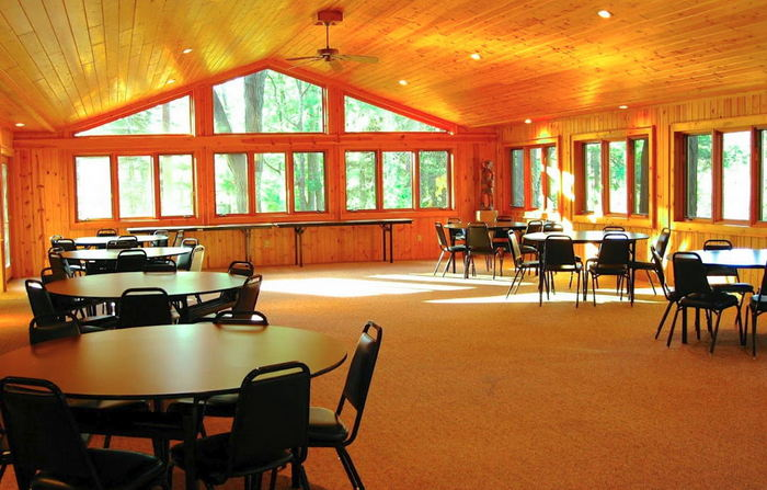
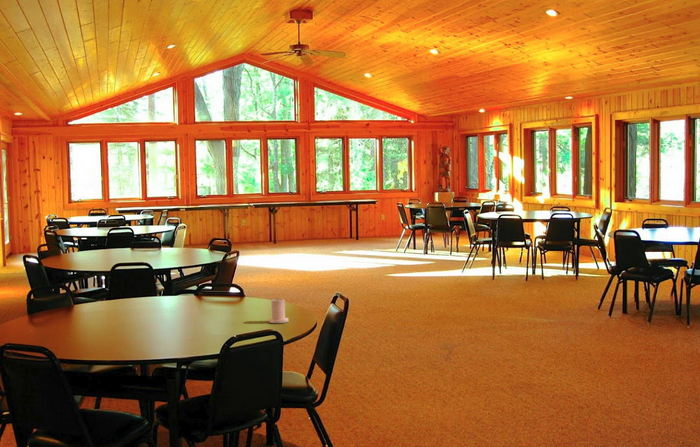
+ candle (278, 309)
